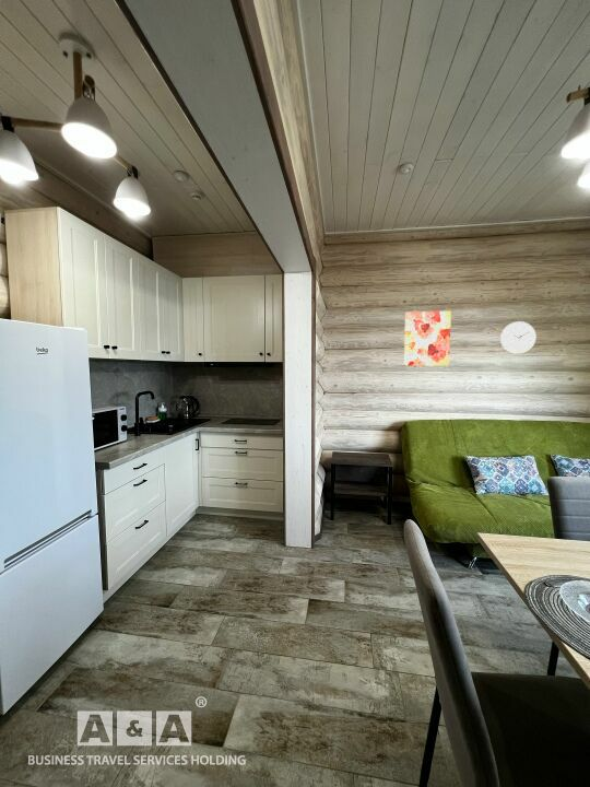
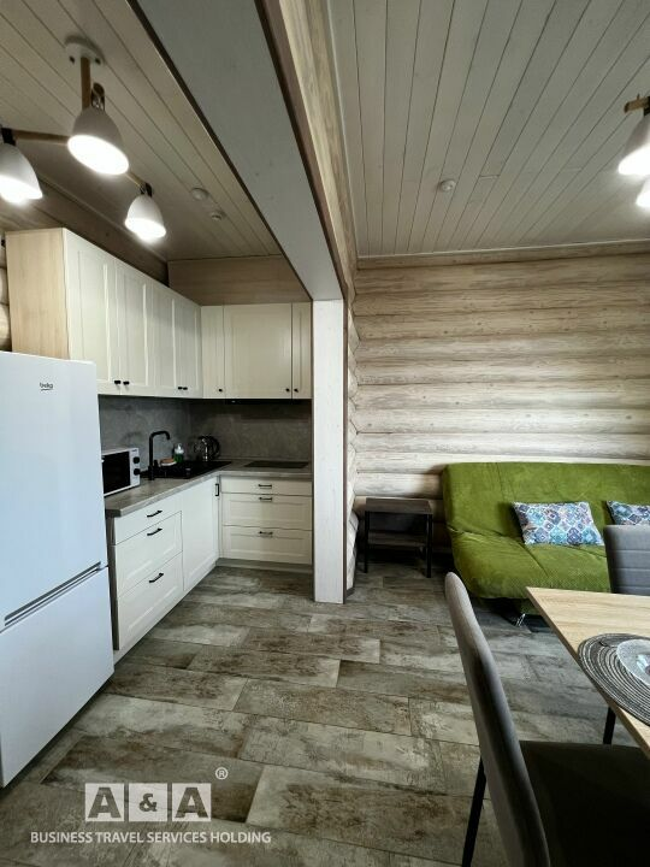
- wall clock (518, 338)
- wall art (426, 339)
